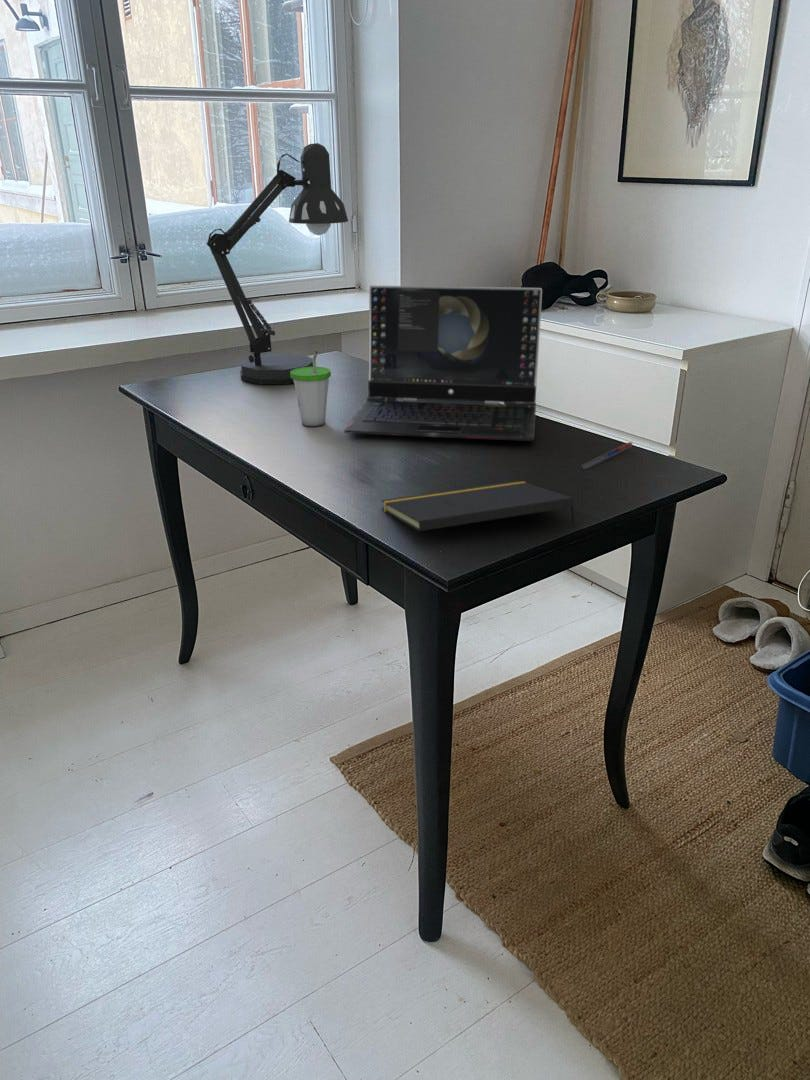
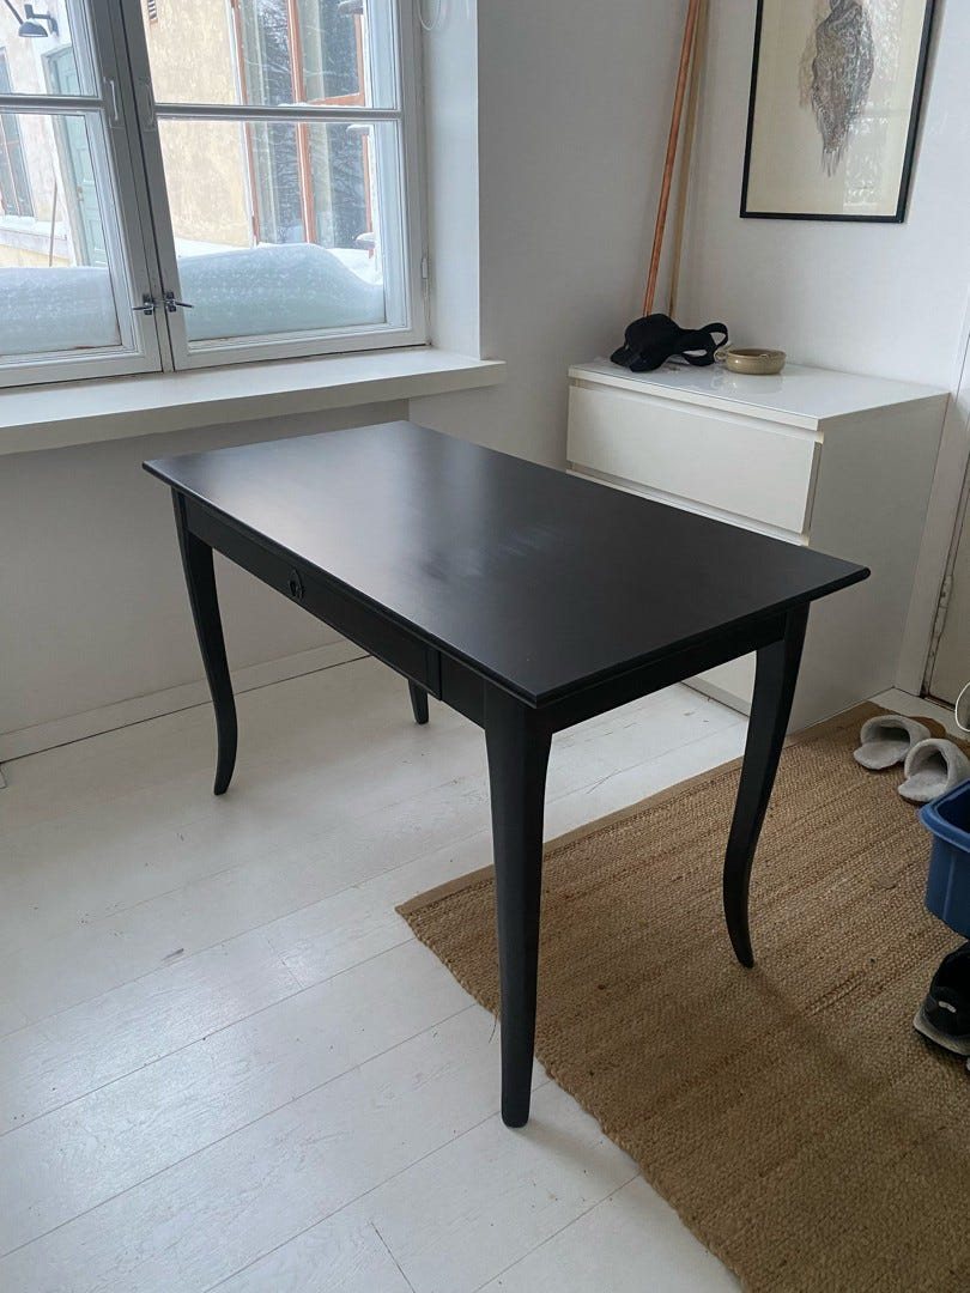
- notepad (473, 503)
- desk lamp (289, 222)
- laptop computer (446, 361)
- cup (311, 385)
- pen (607, 454)
